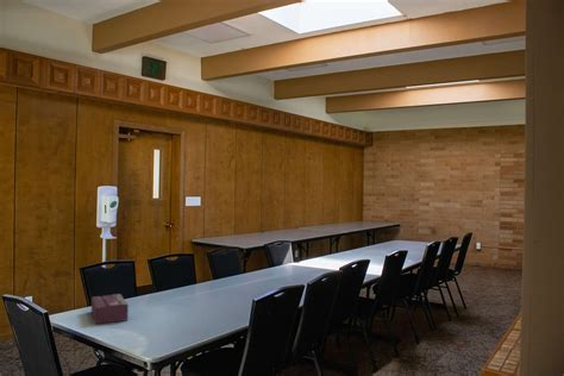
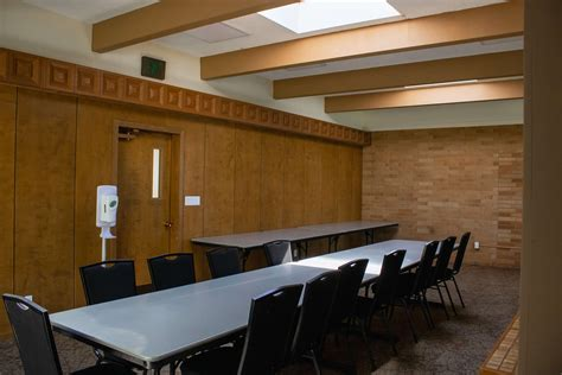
- tissue box (108, 307)
